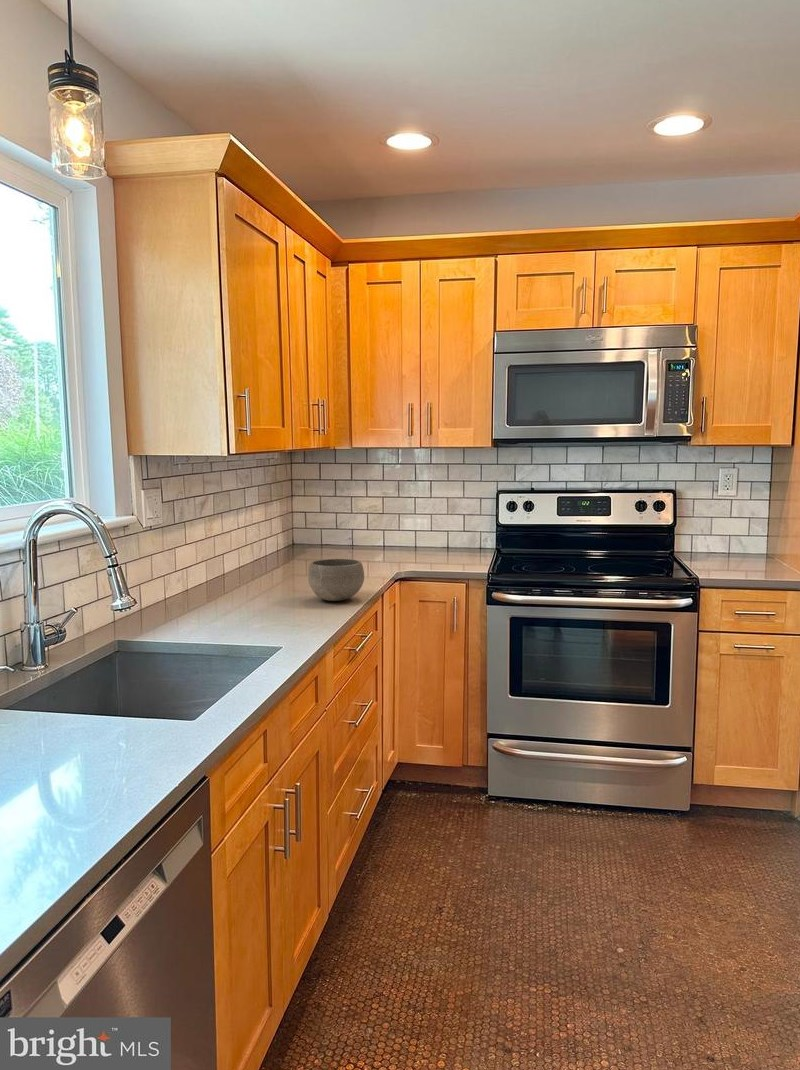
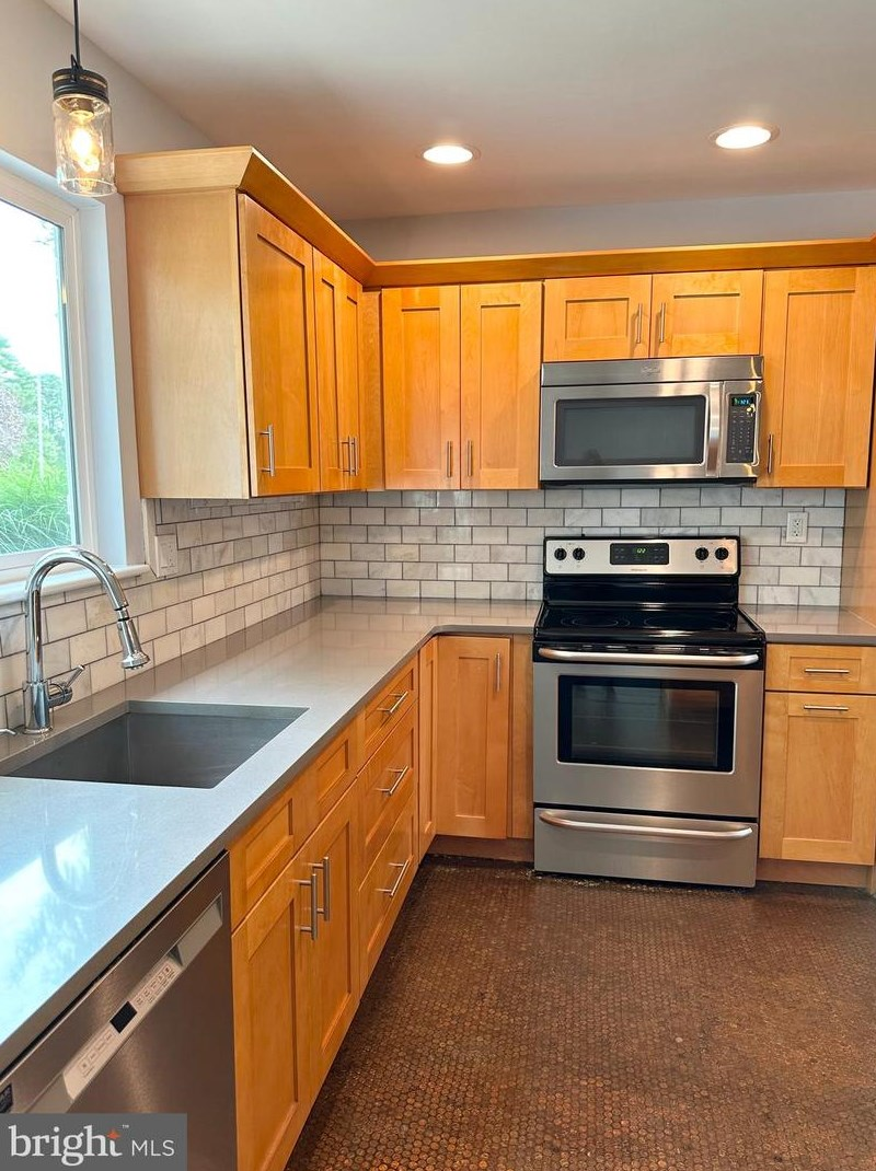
- bowl (336, 580)
